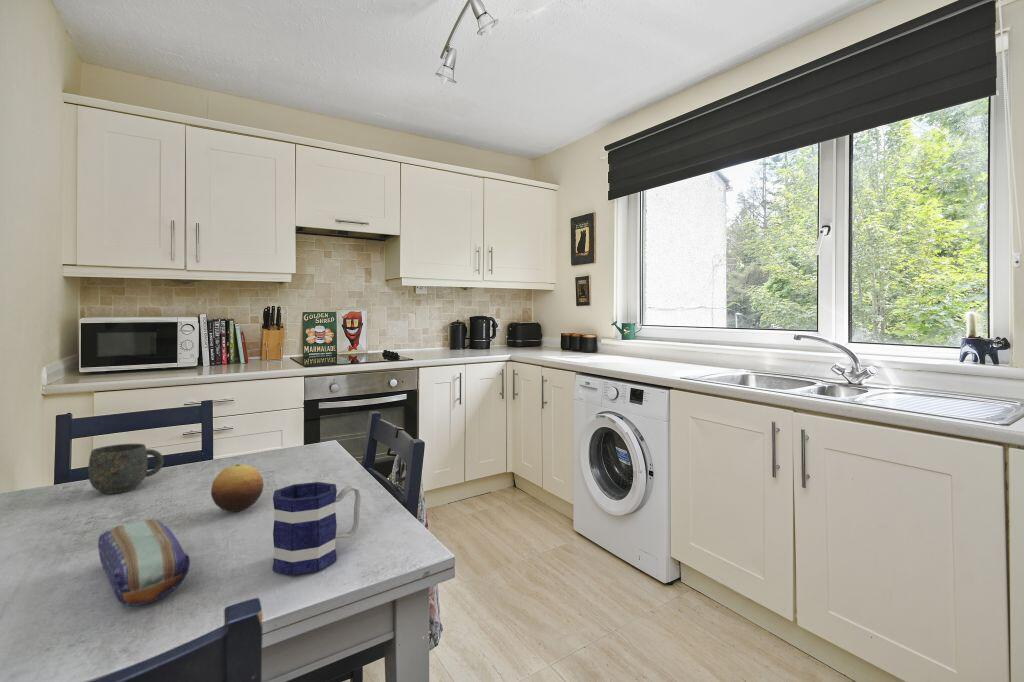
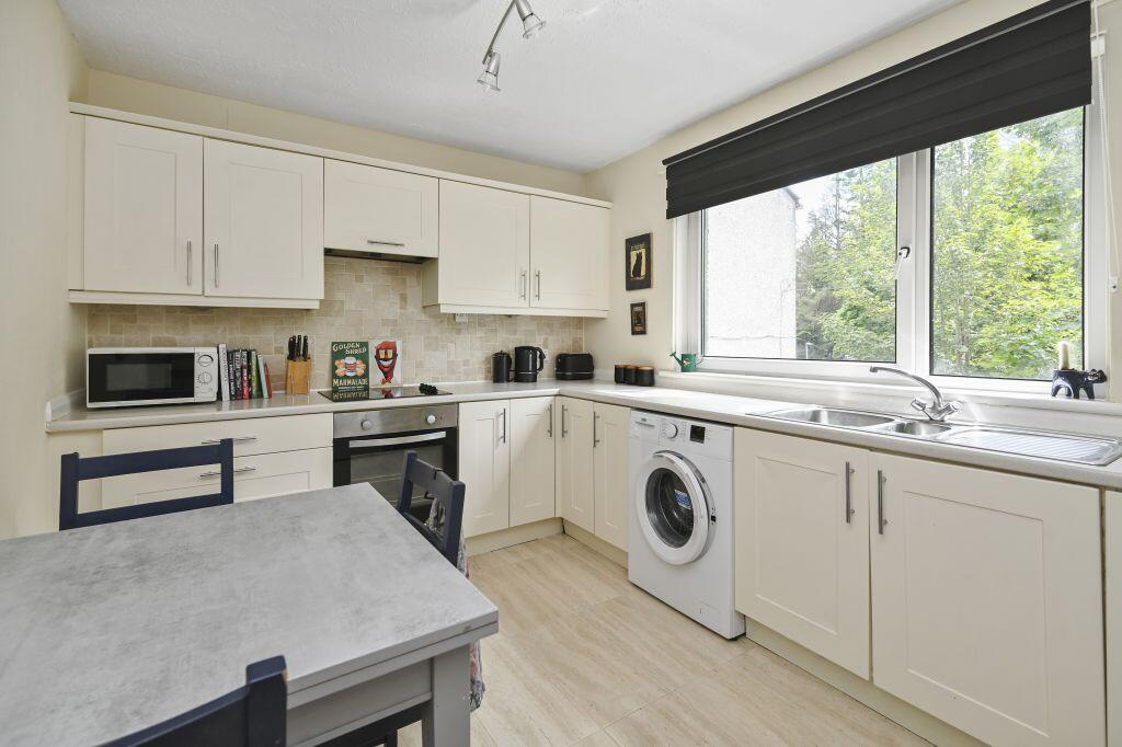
- fruit (237, 487)
- pencil case (142, 555)
- mug (127, 467)
- mug (319, 521)
